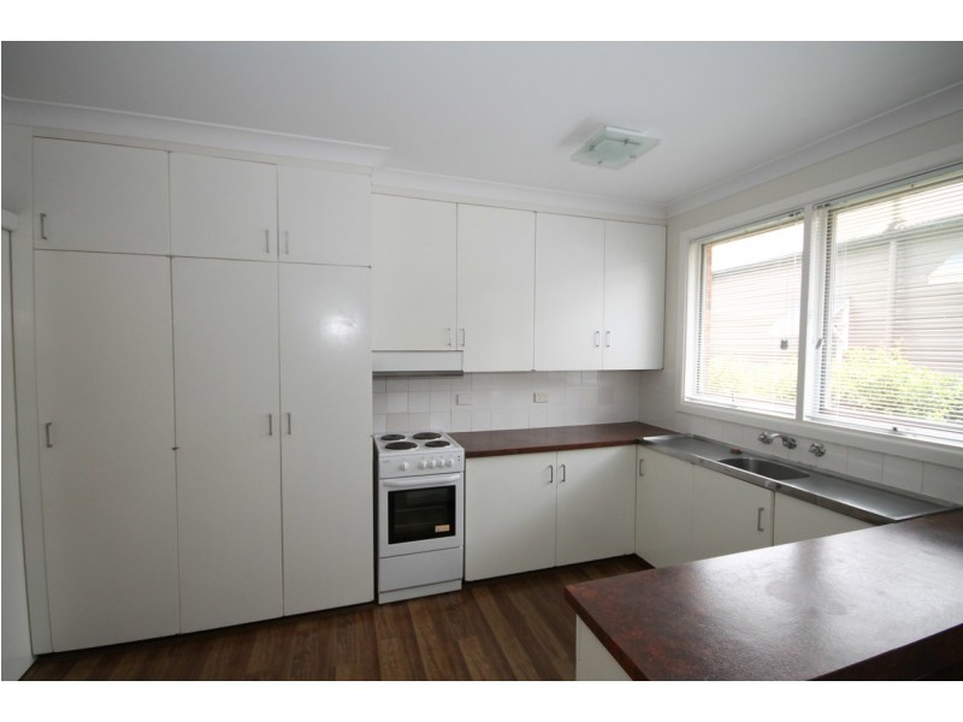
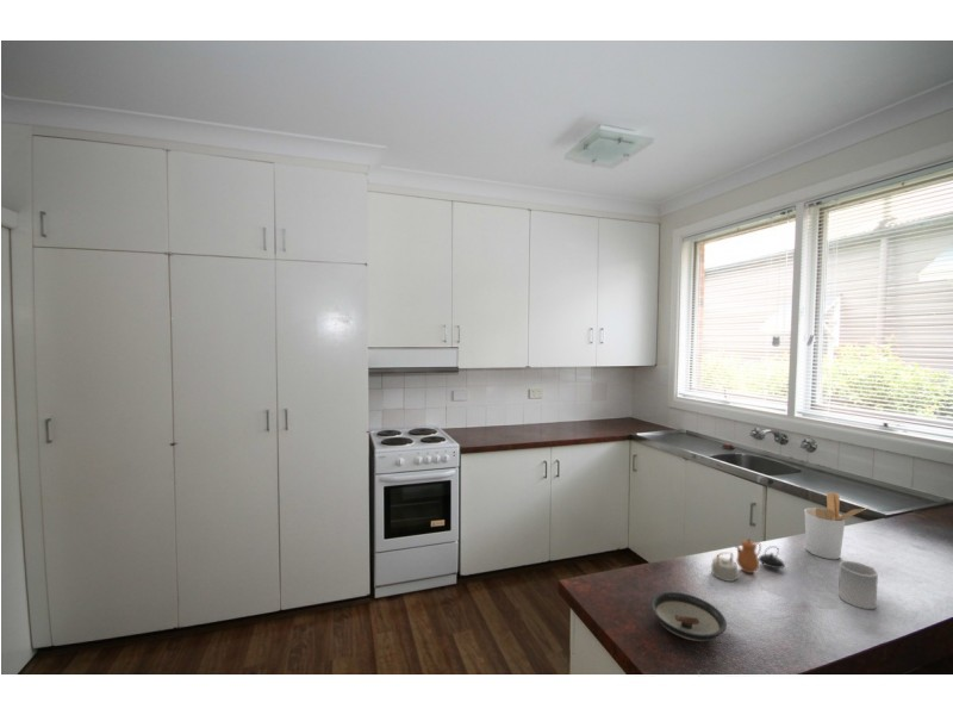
+ saucer (686, 620)
+ teapot (746, 554)
+ utensil holder (834, 527)
+ cup (861, 583)
